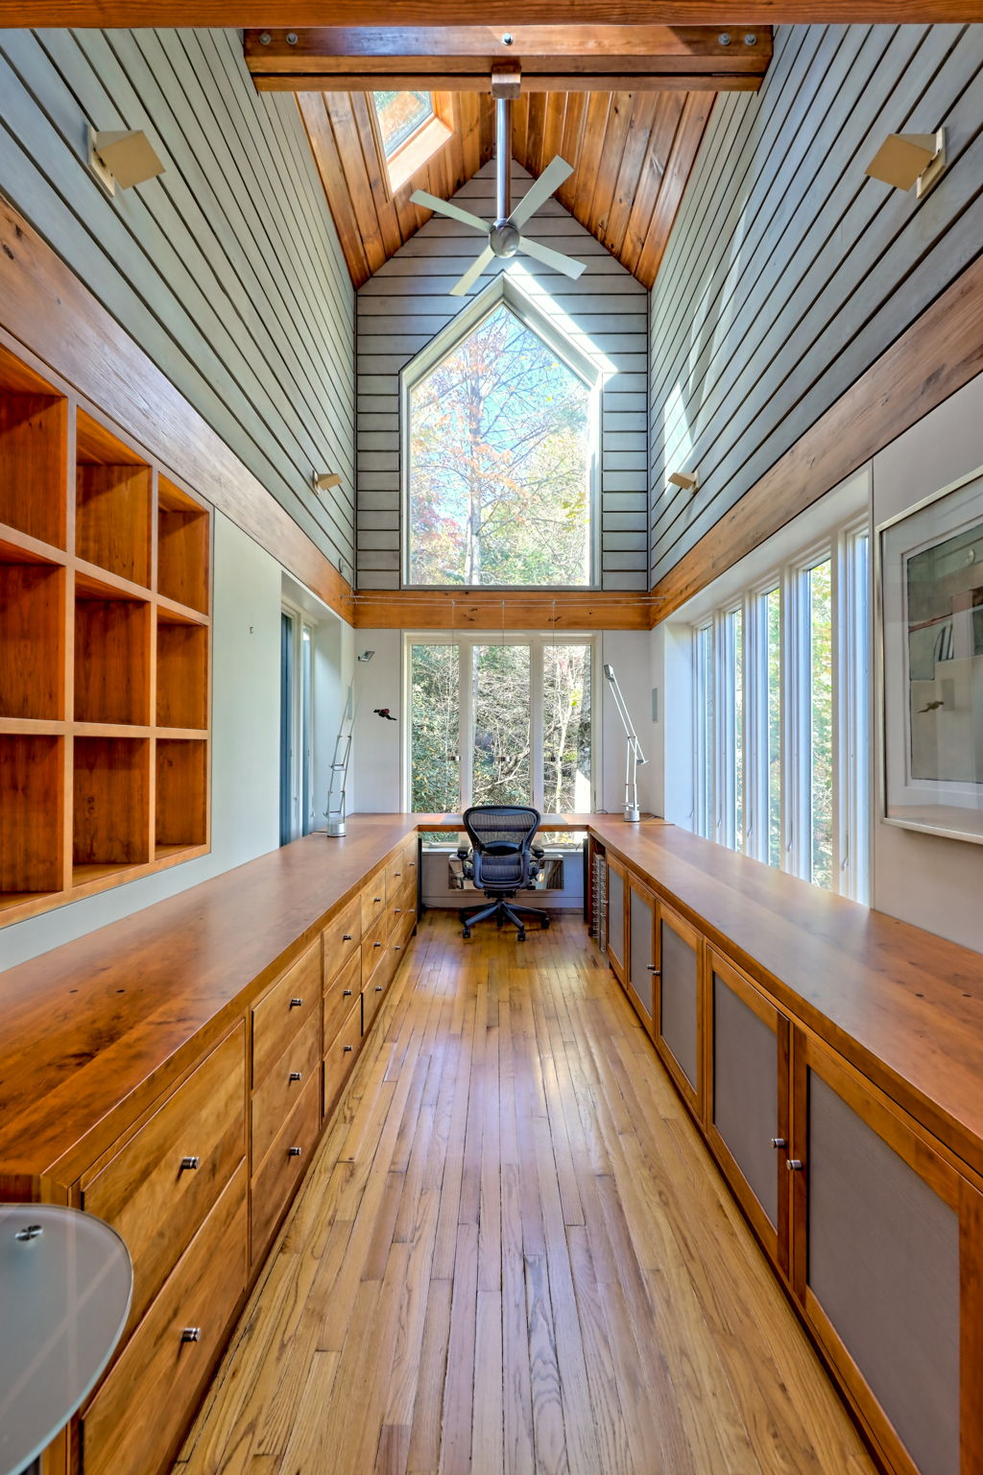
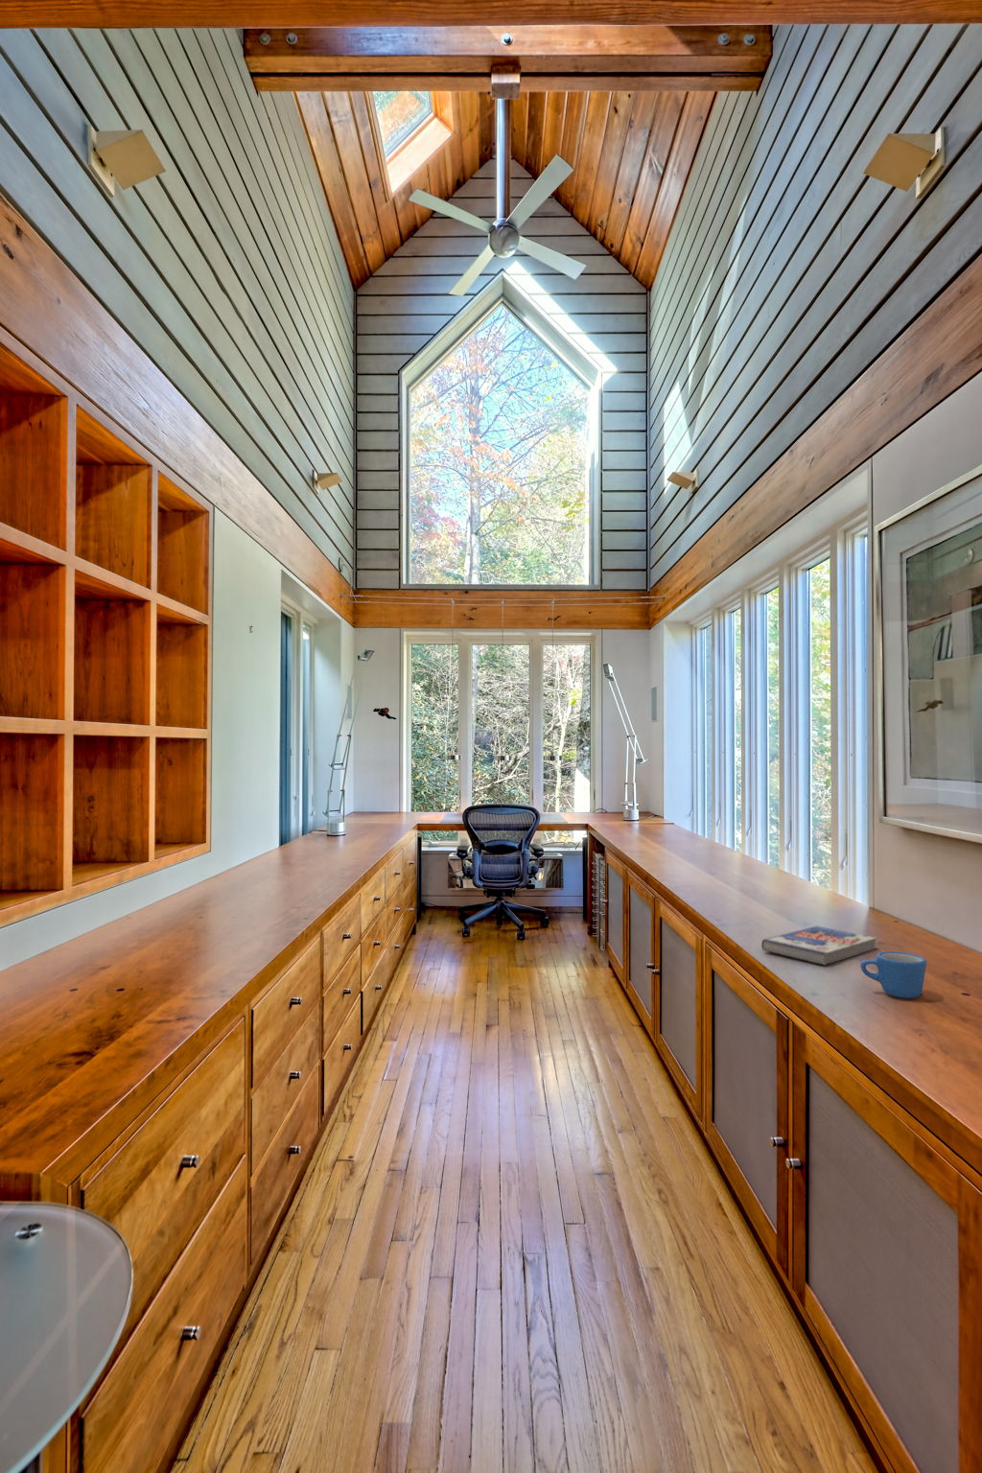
+ mug (893, 974)
+ book (819, 944)
